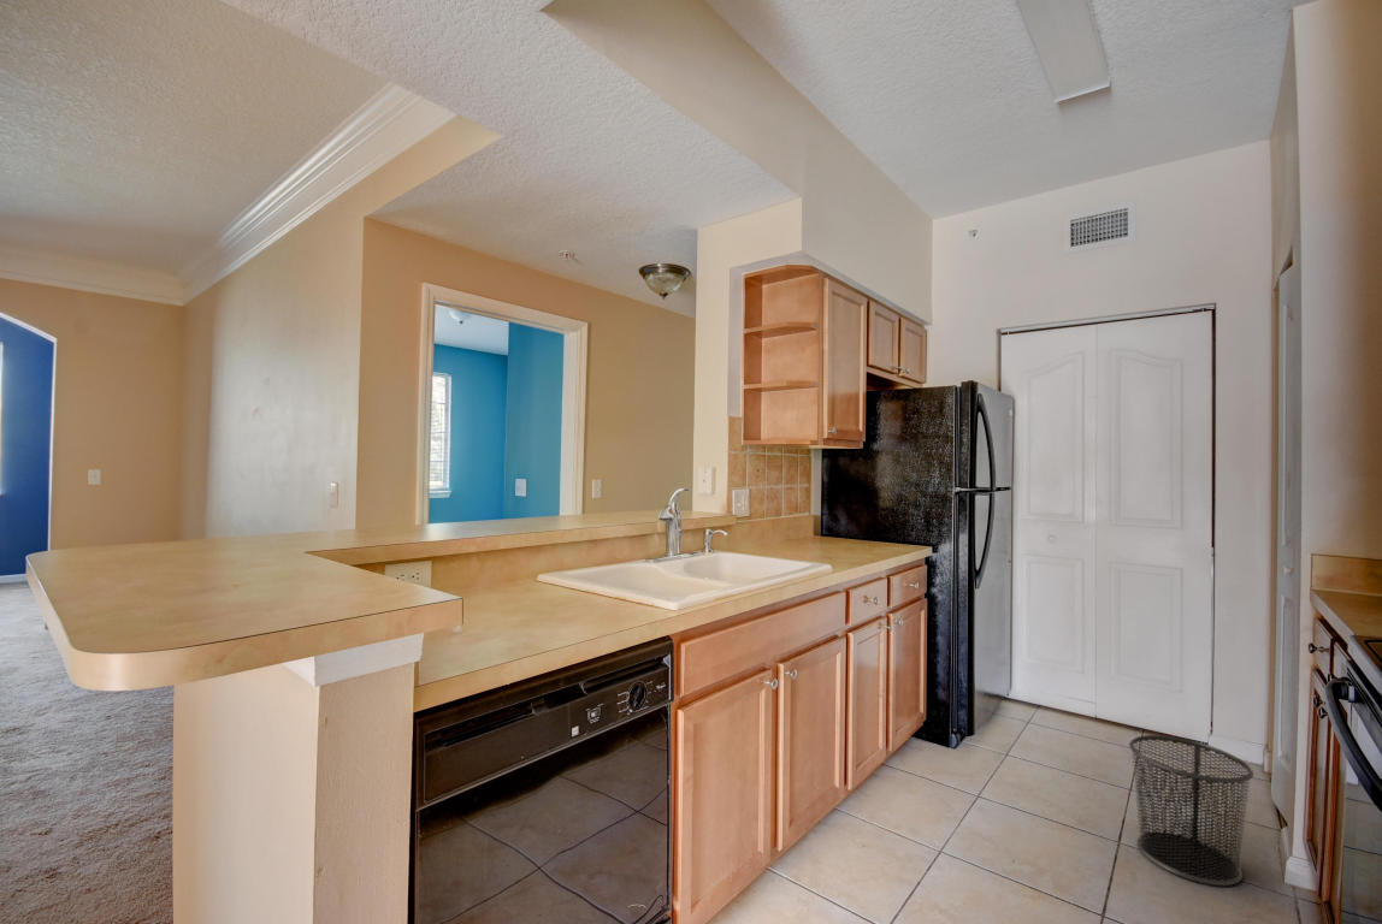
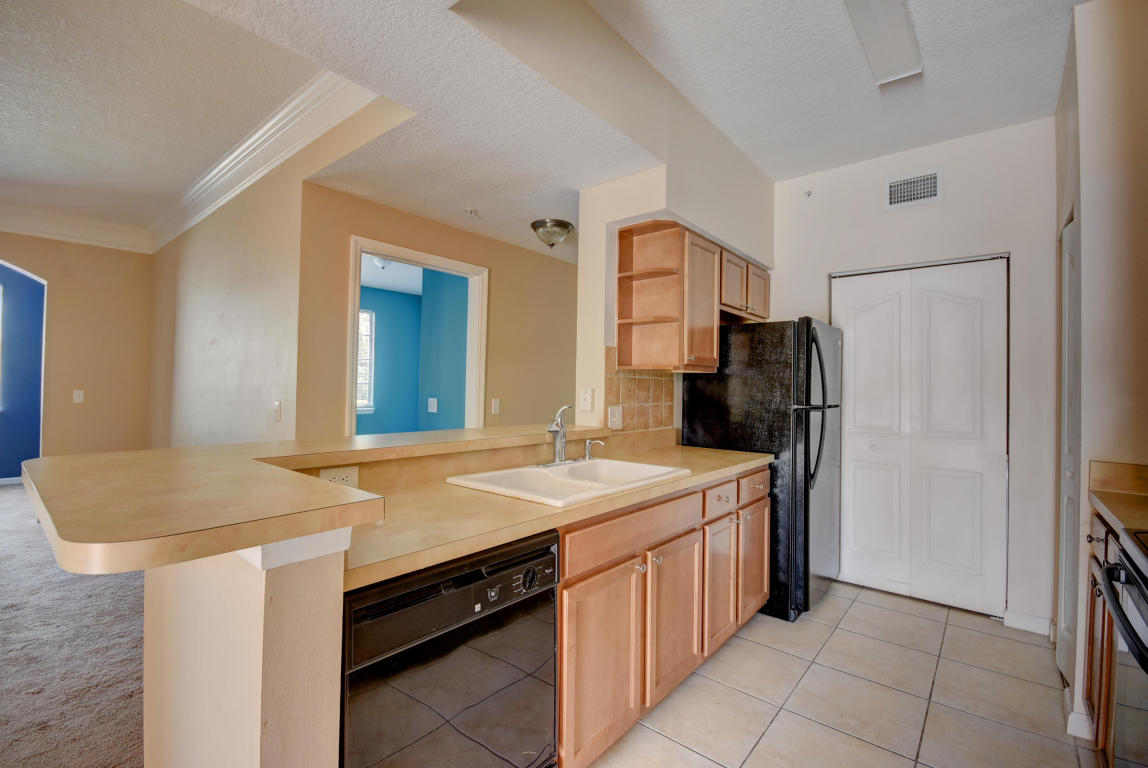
- trash can (1187, 807)
